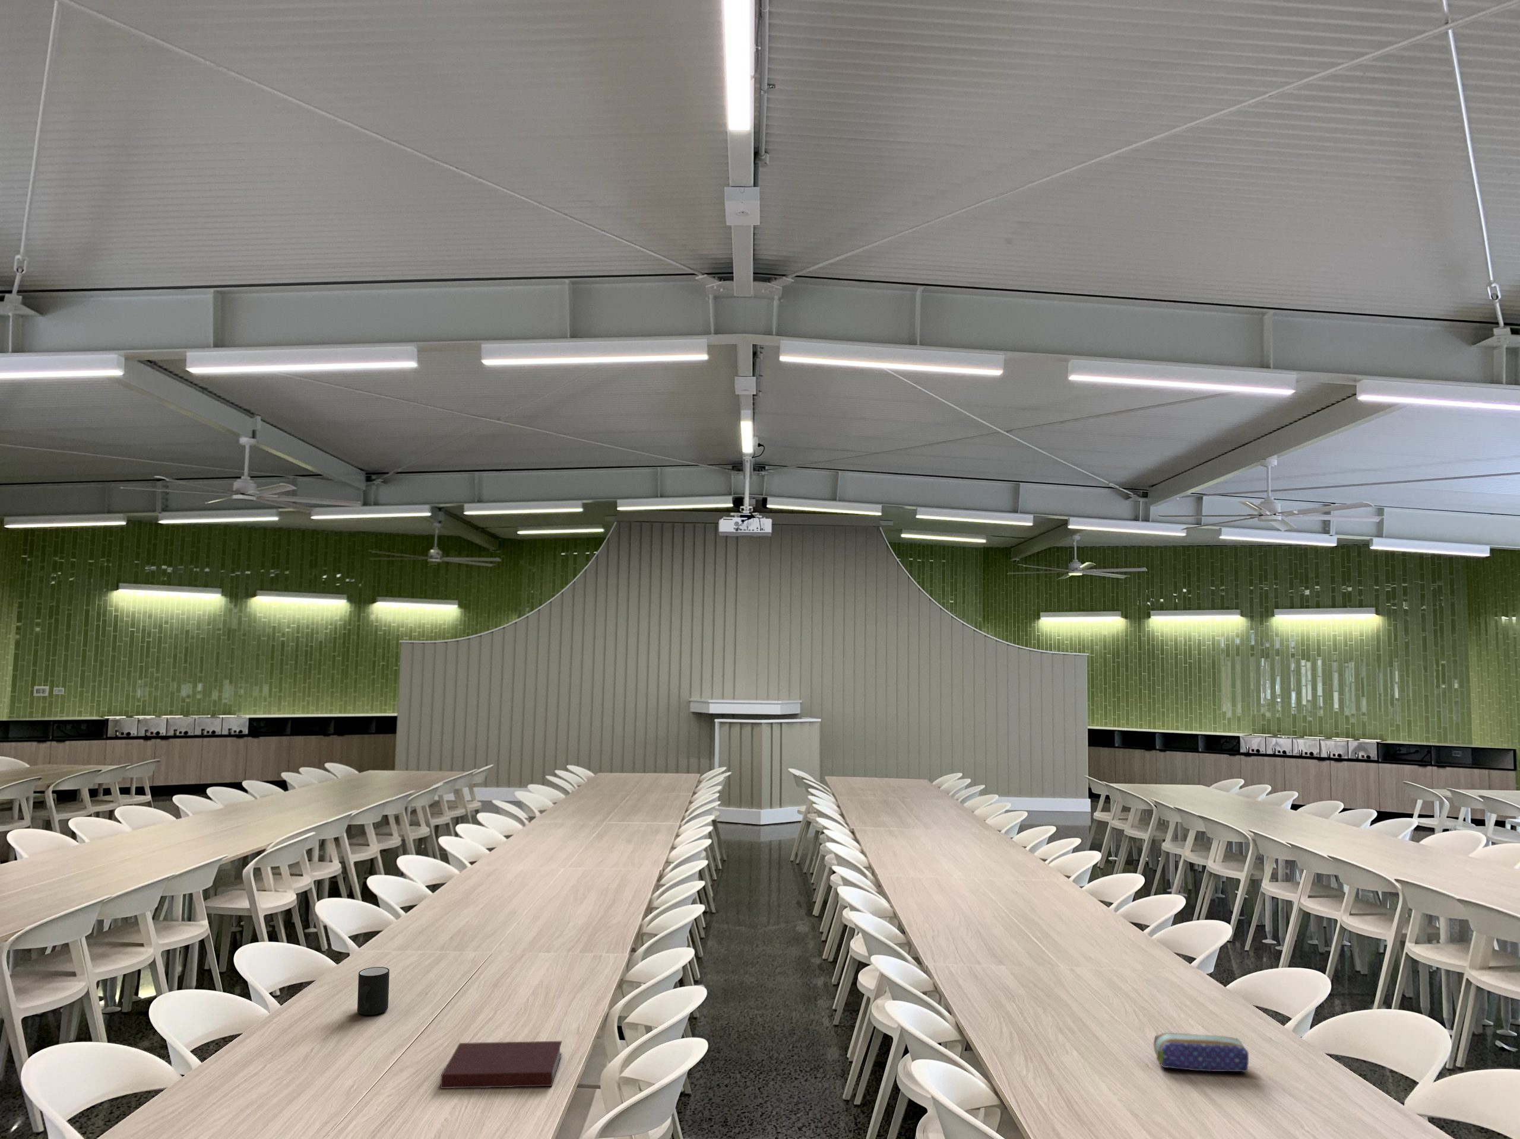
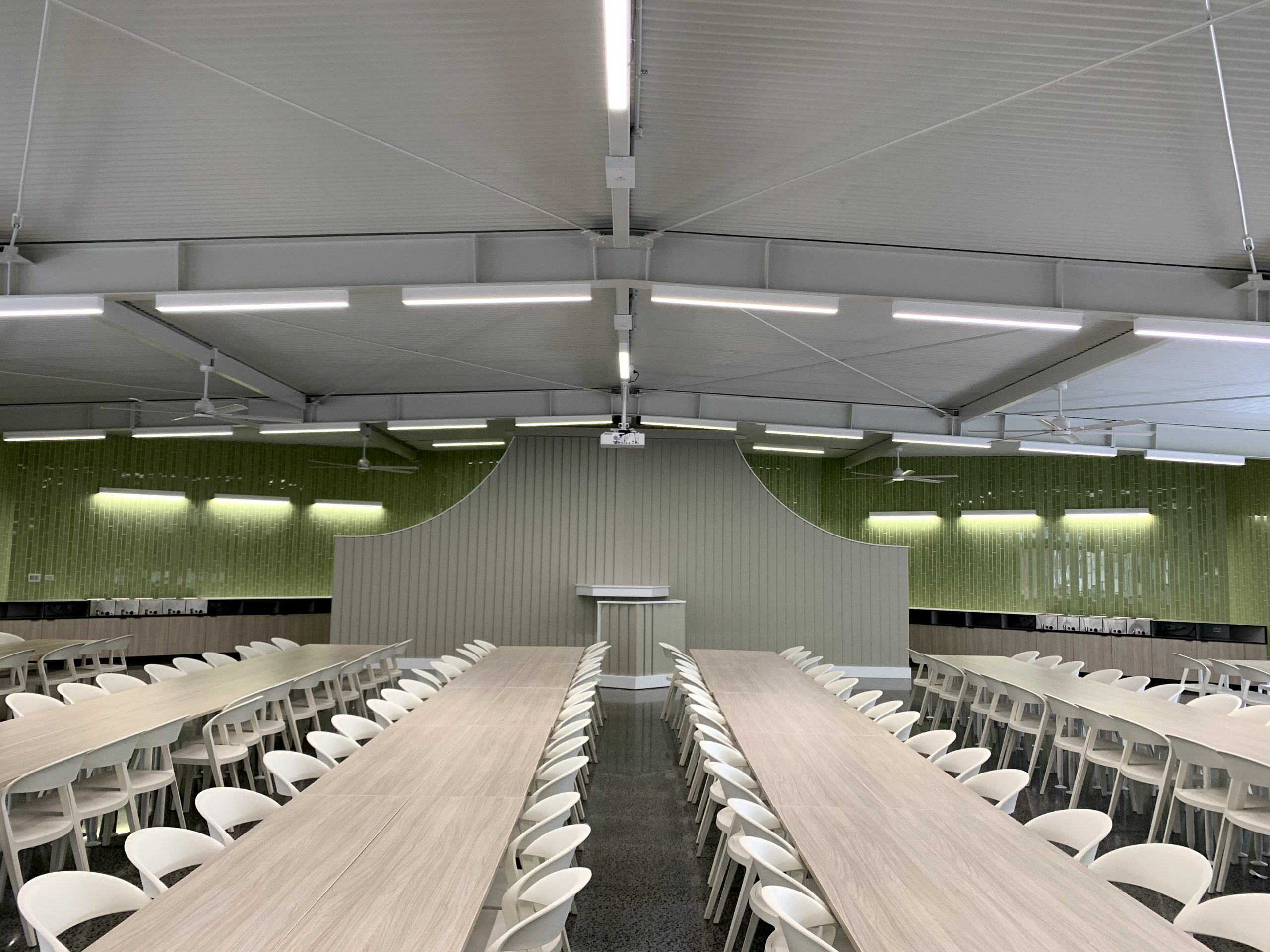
- pencil case (1199, 1052)
- mug (370, 993)
- notebook (504, 1064)
